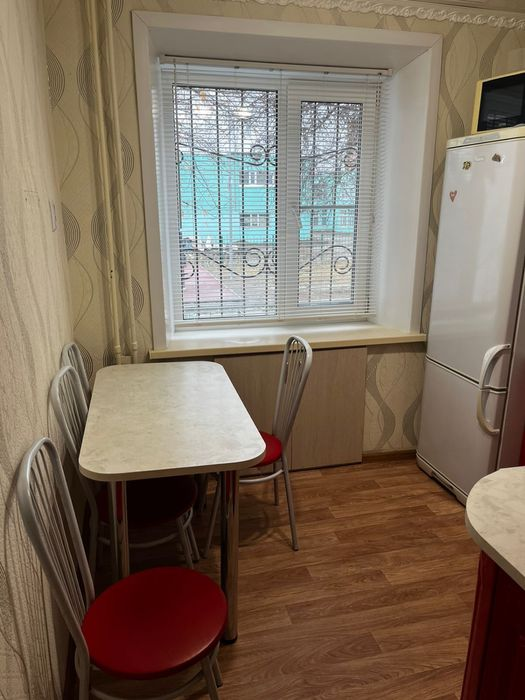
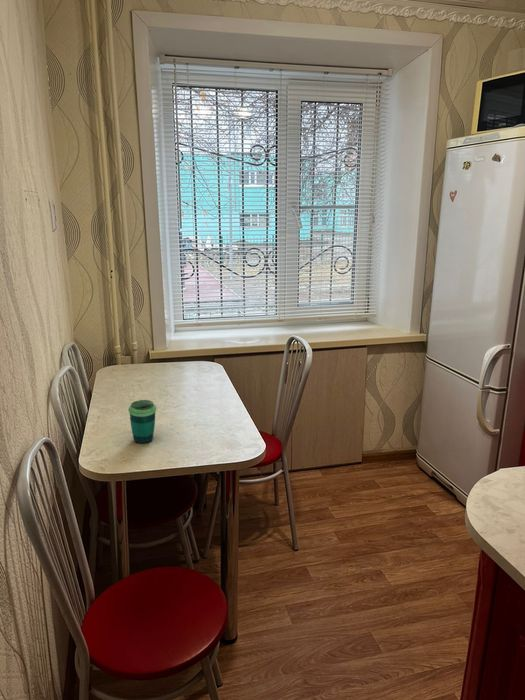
+ cup (143, 422)
